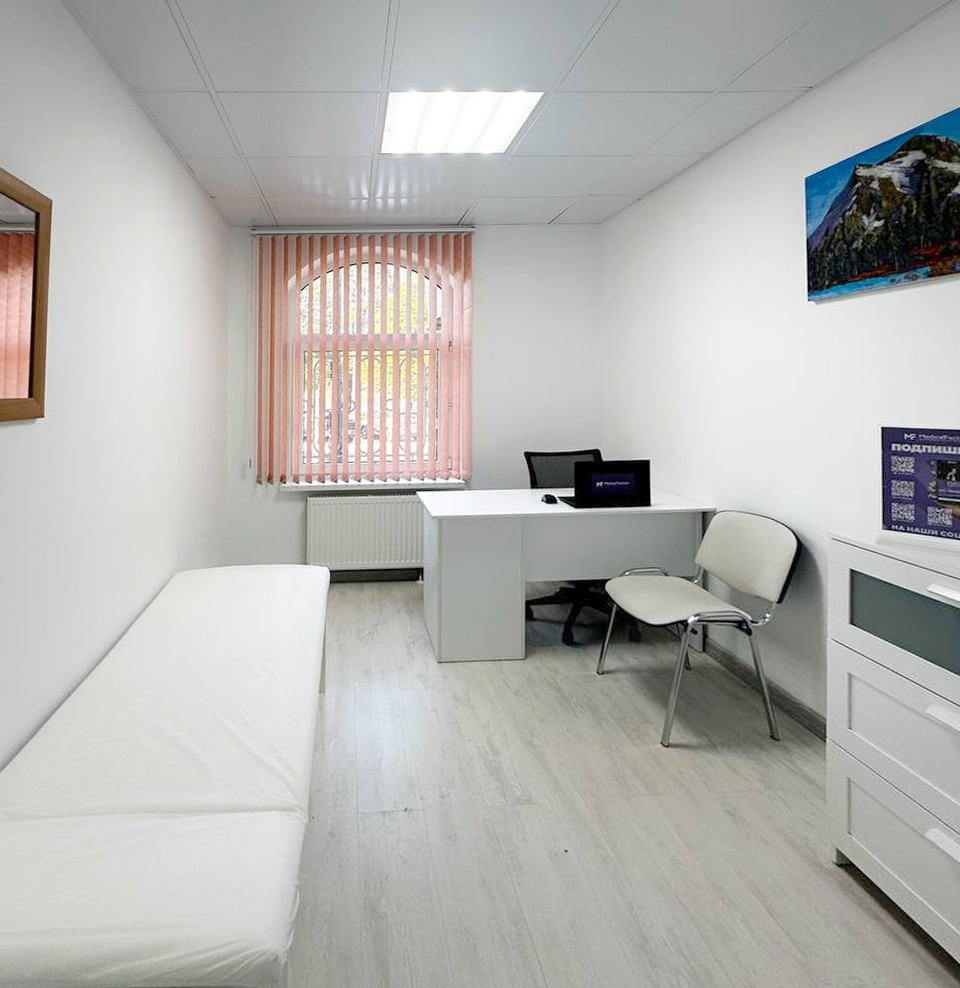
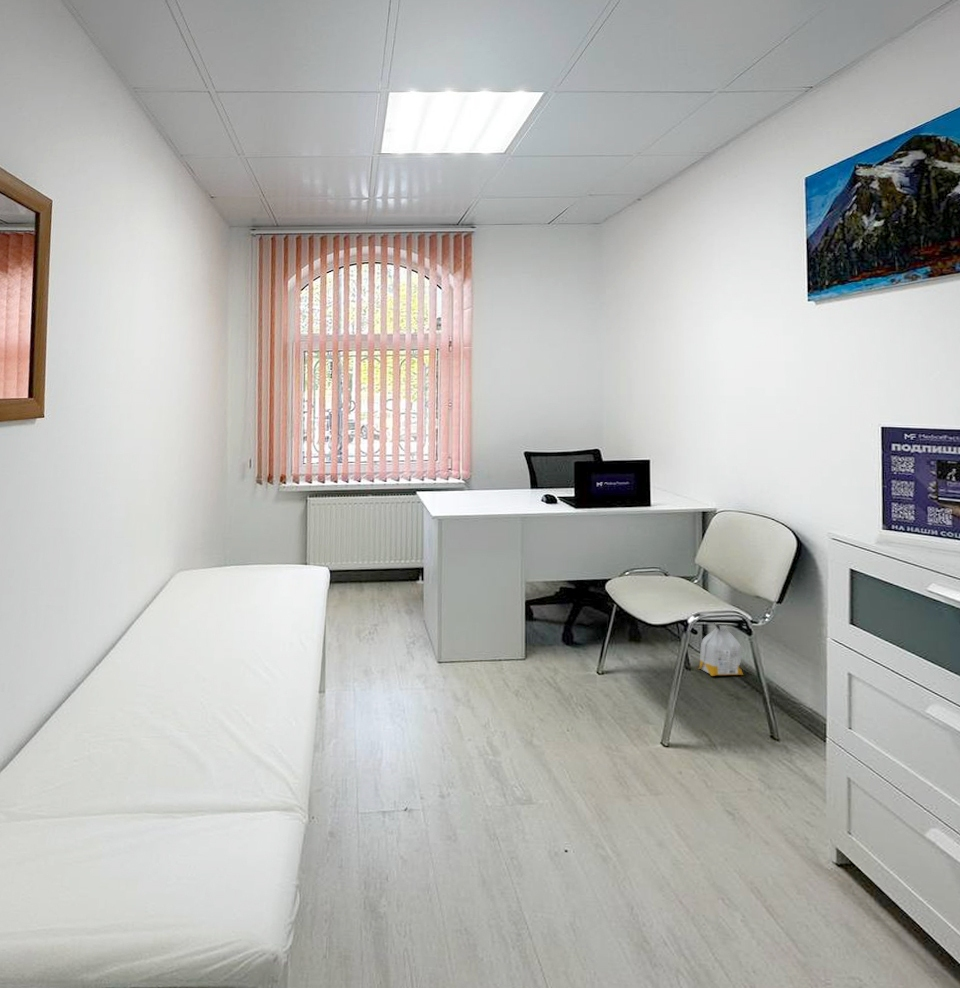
+ bag (722, 637)
